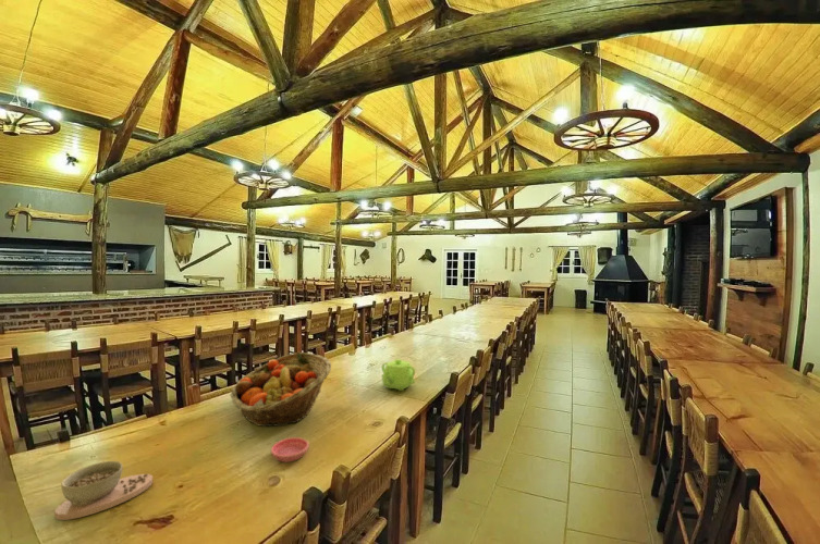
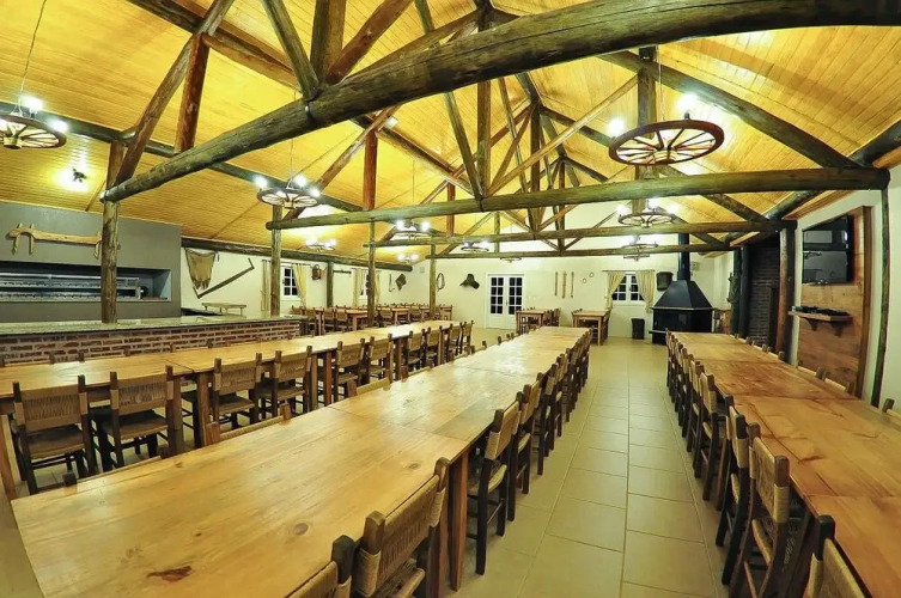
- bowl (107, 482)
- teapot (395, 374)
- fruit basket (282, 385)
- saucer (290, 449)
